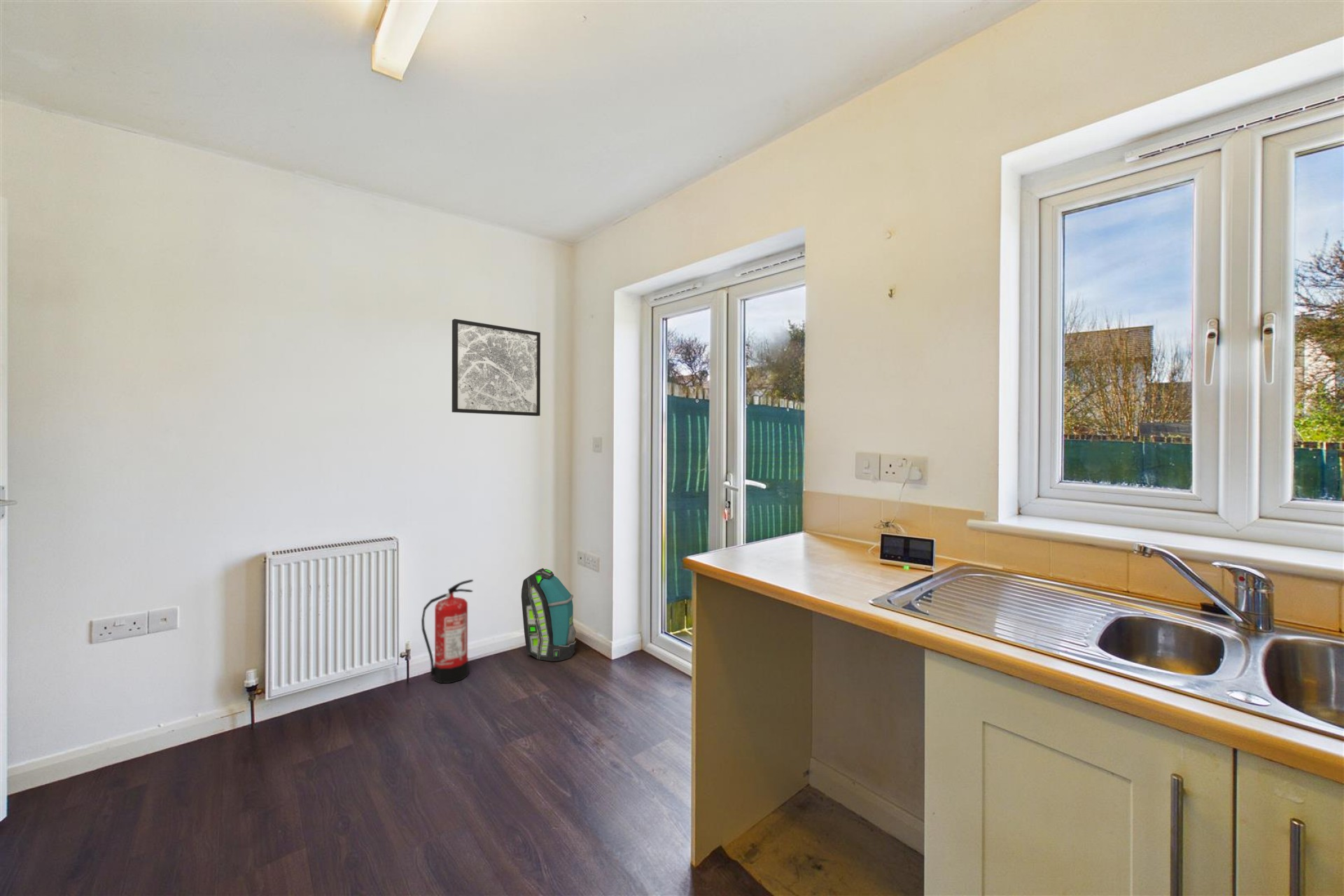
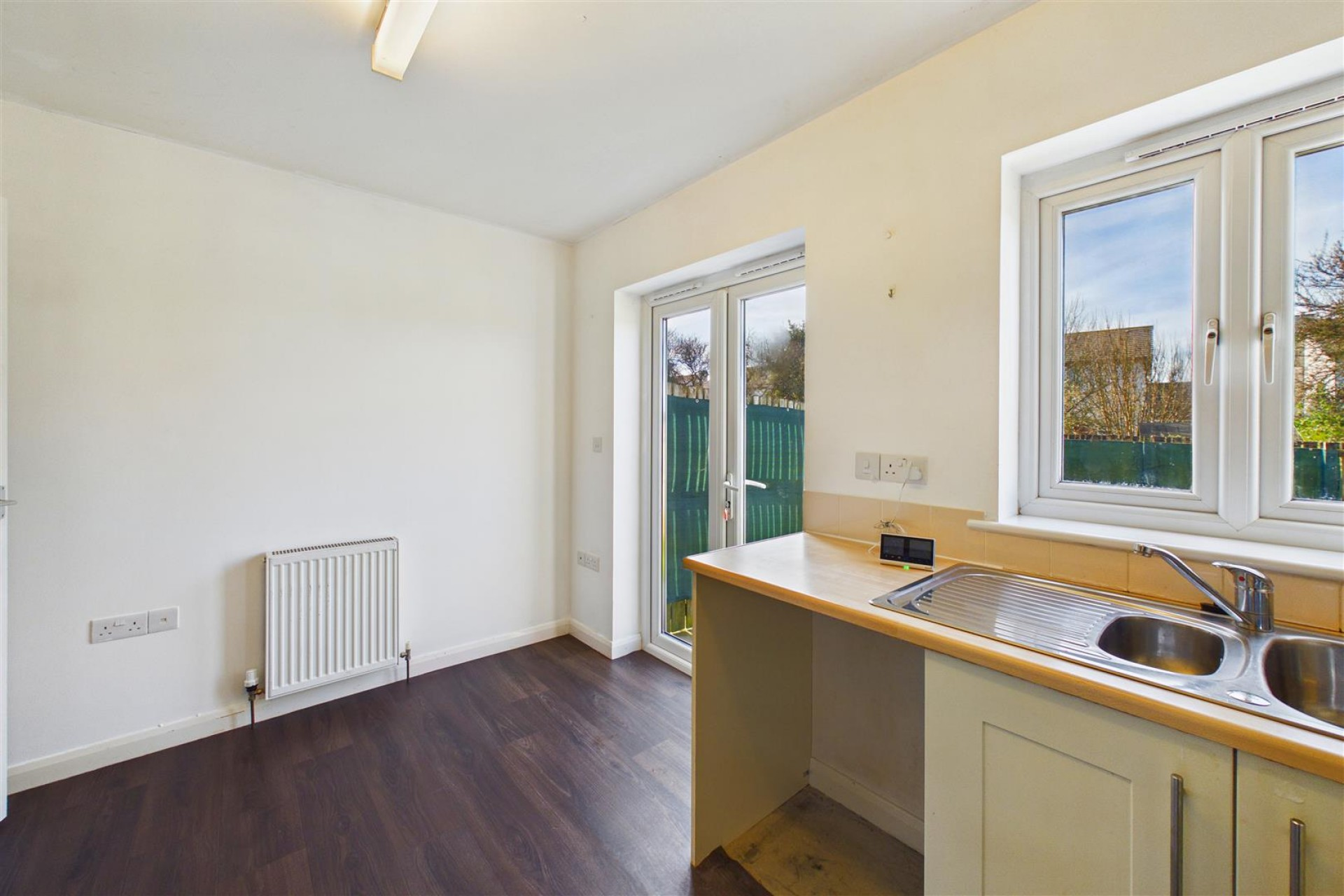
- fire extinguisher (447, 630)
- backpack (547, 611)
- wall art (498, 370)
